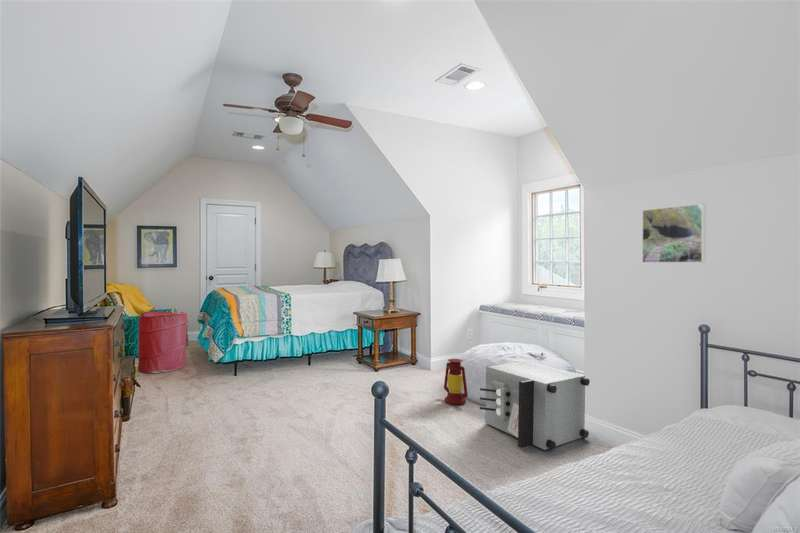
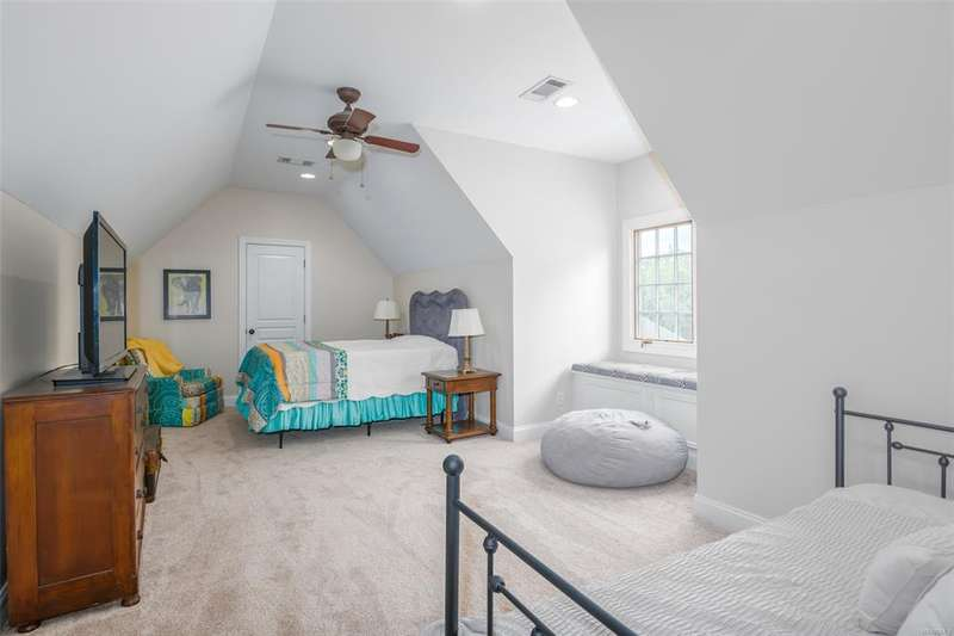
- laundry hamper (163, 339)
- safe (529, 401)
- lantern (455, 380)
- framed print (671, 234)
